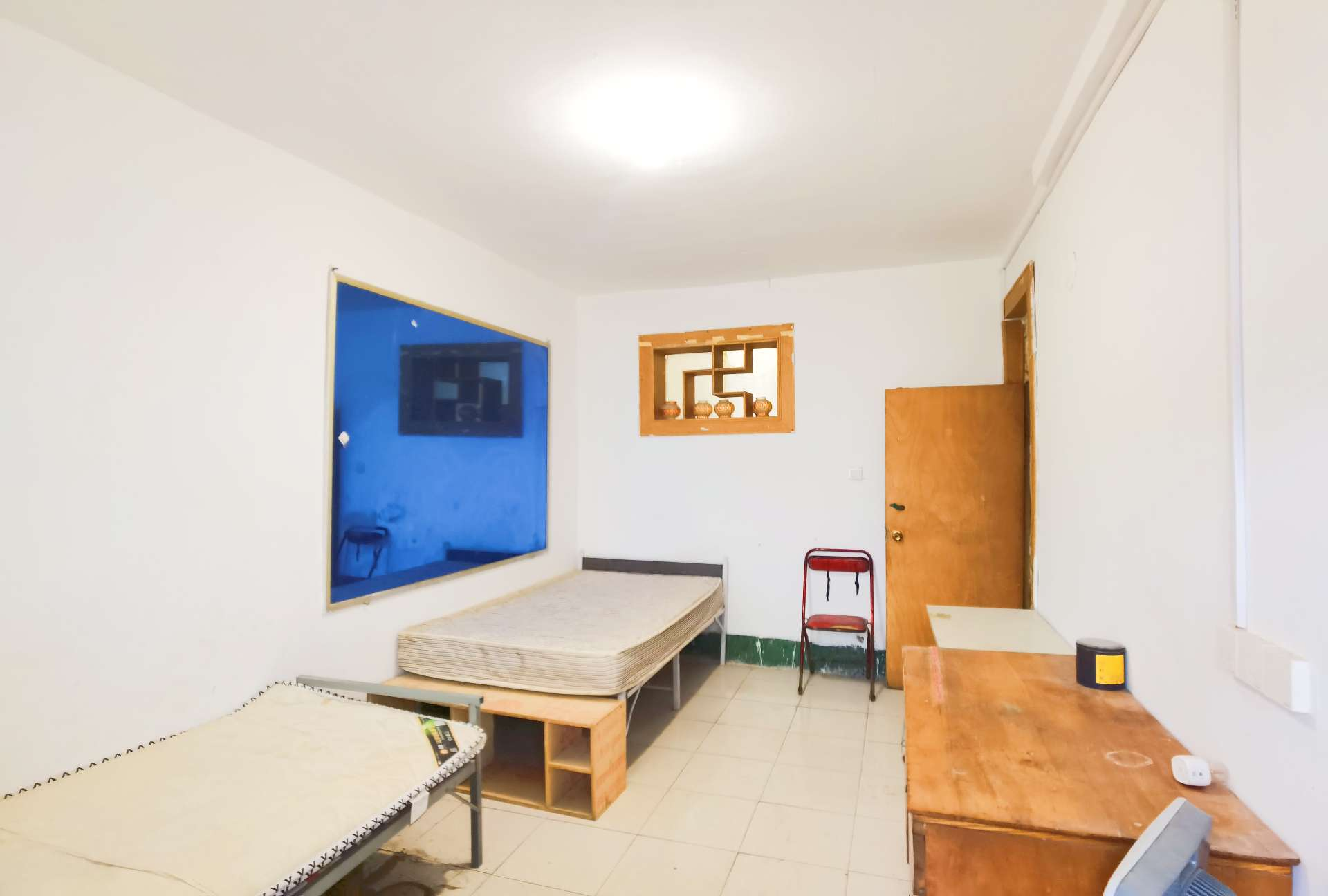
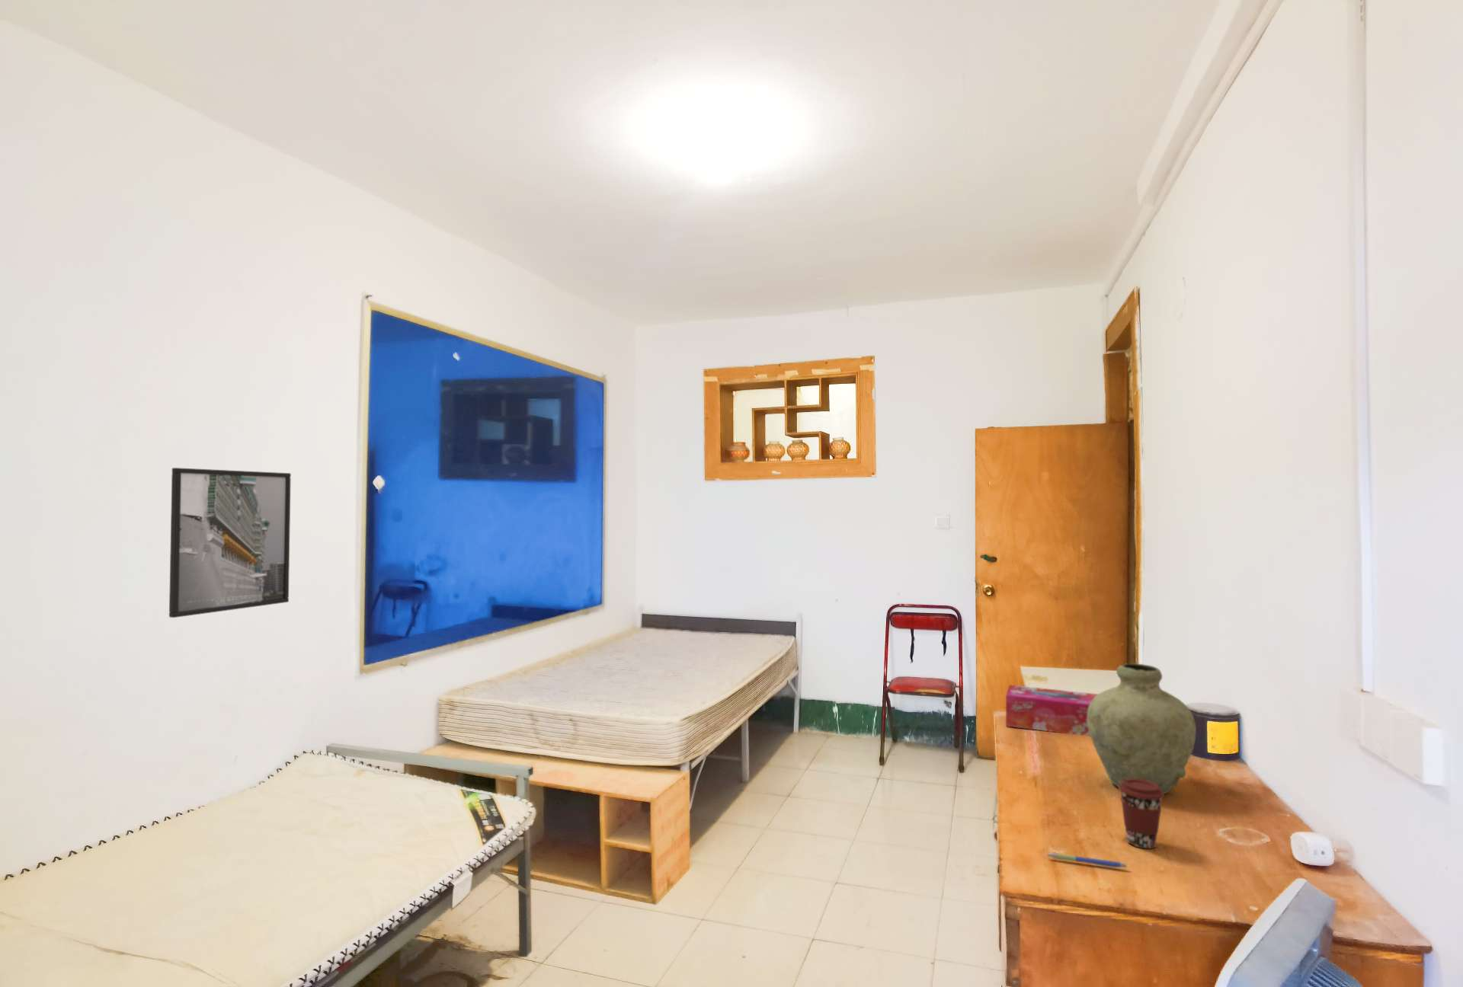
+ tissue box (1054, 709)
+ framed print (234, 539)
+ vase (1139, 726)
+ pen (1085, 860)
+ coffee cup (1140, 813)
